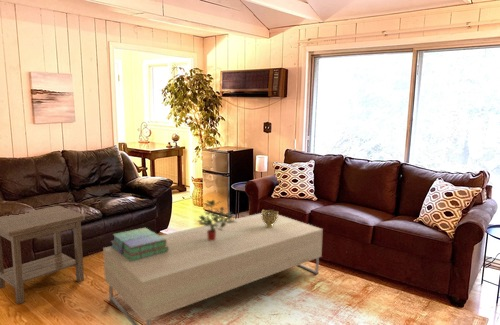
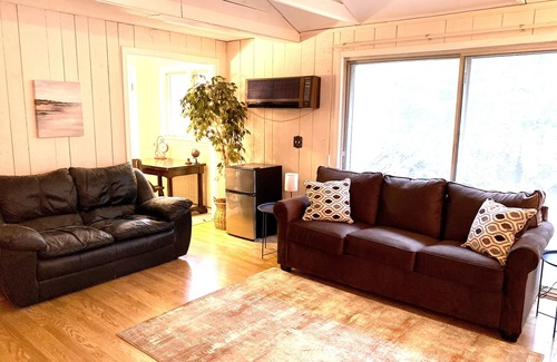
- decorative bowl (269, 218)
- side table (42, 258)
- coffee table (220, 260)
- stack of books (139, 242)
- potted plant (217, 220)
